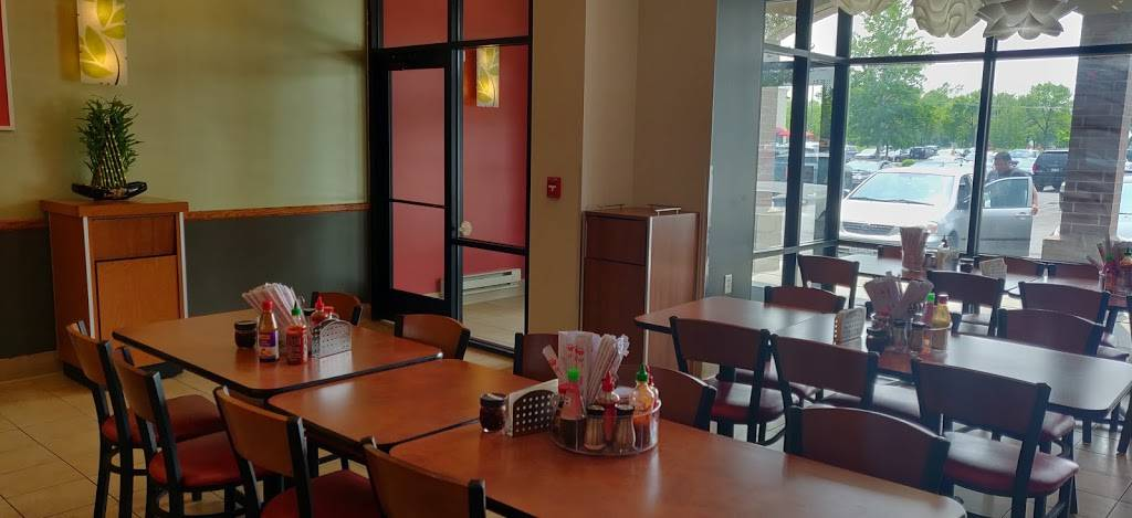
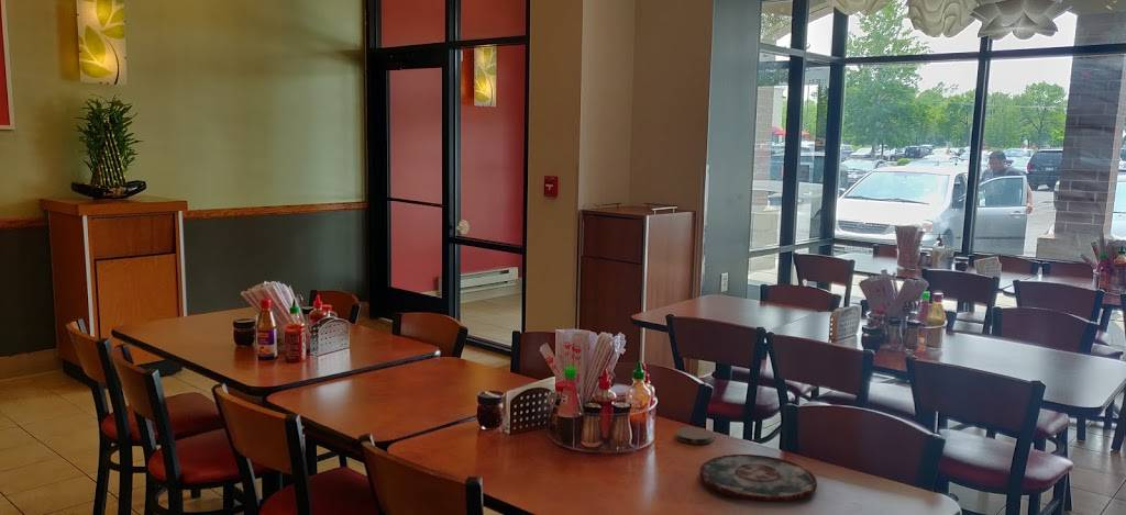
+ plate (757, 477)
+ coaster (694, 435)
